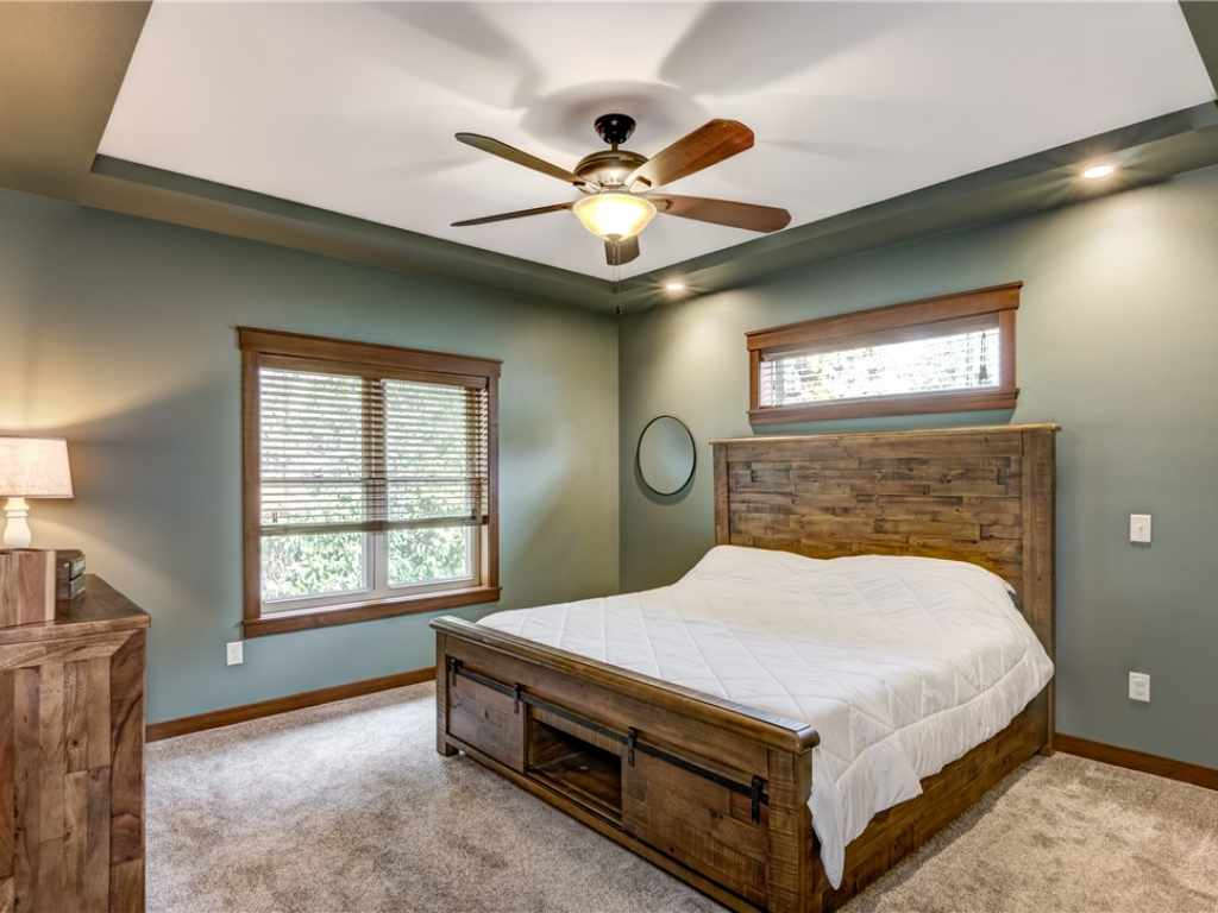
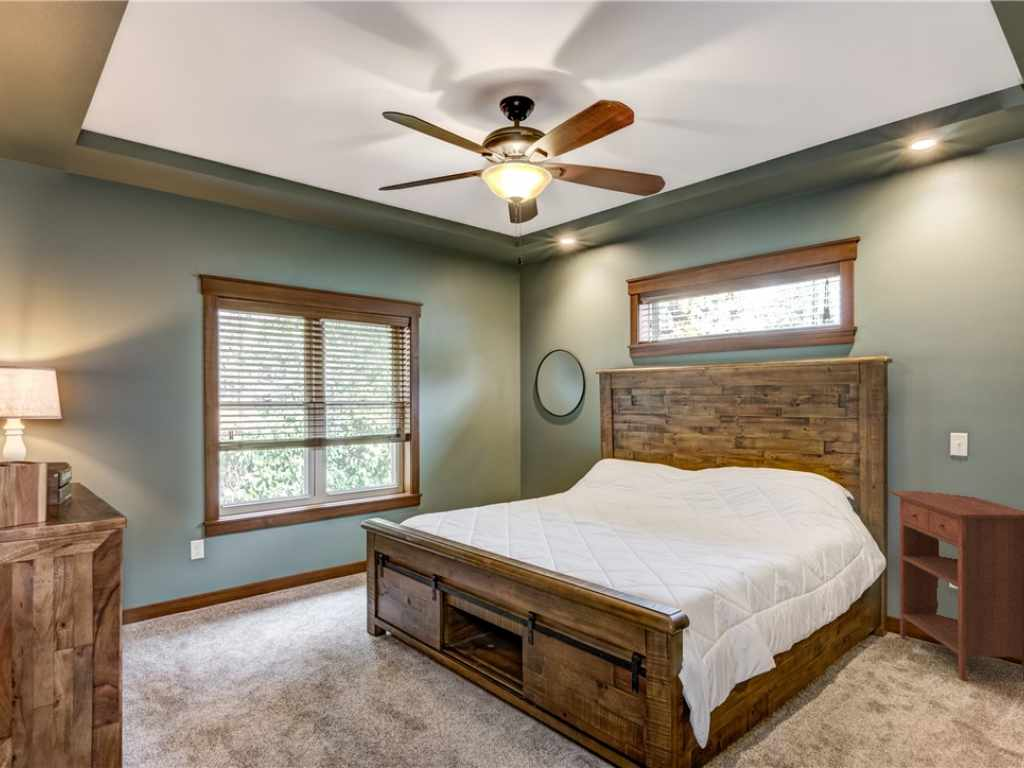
+ nightstand (955, 579)
